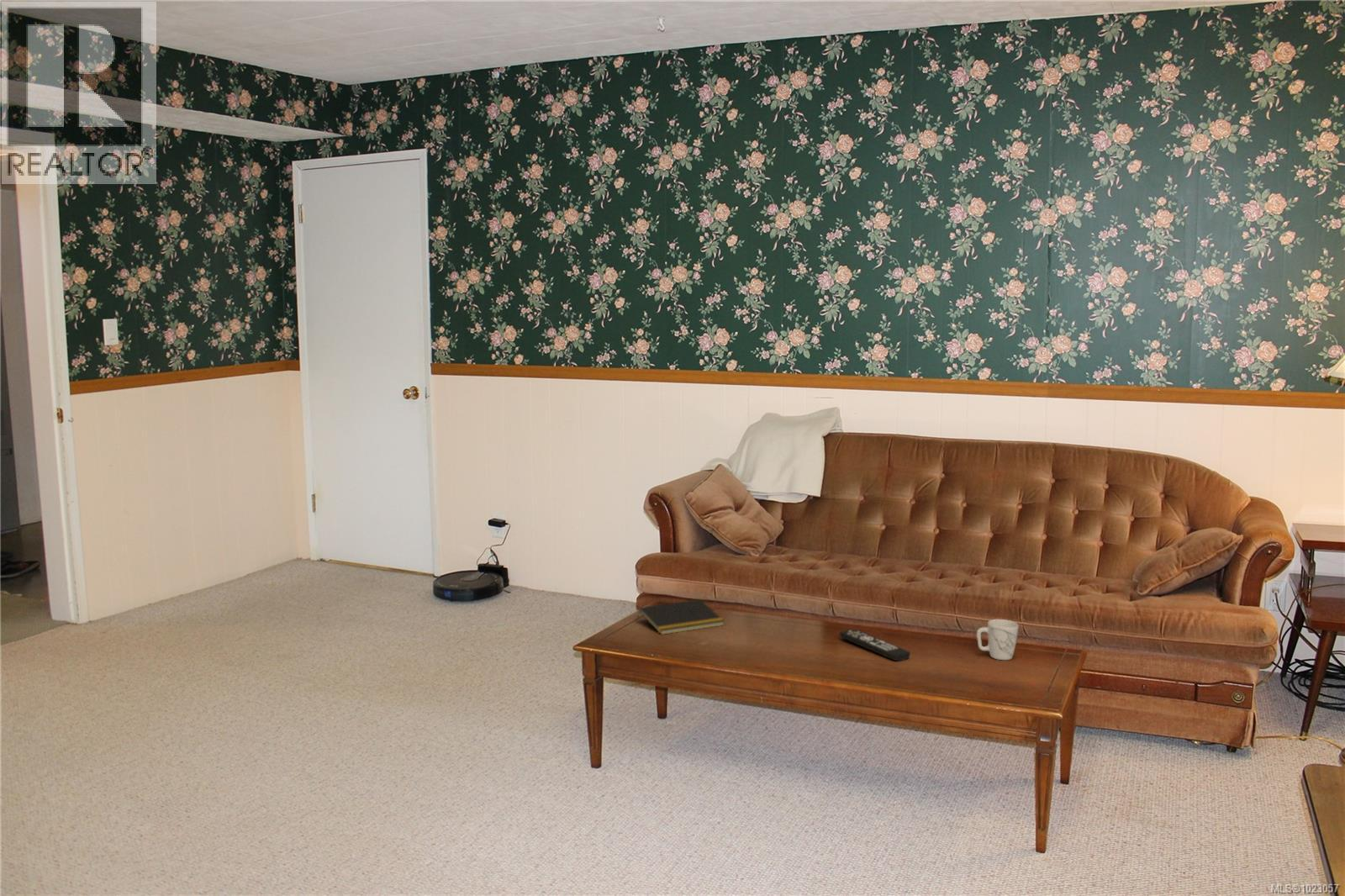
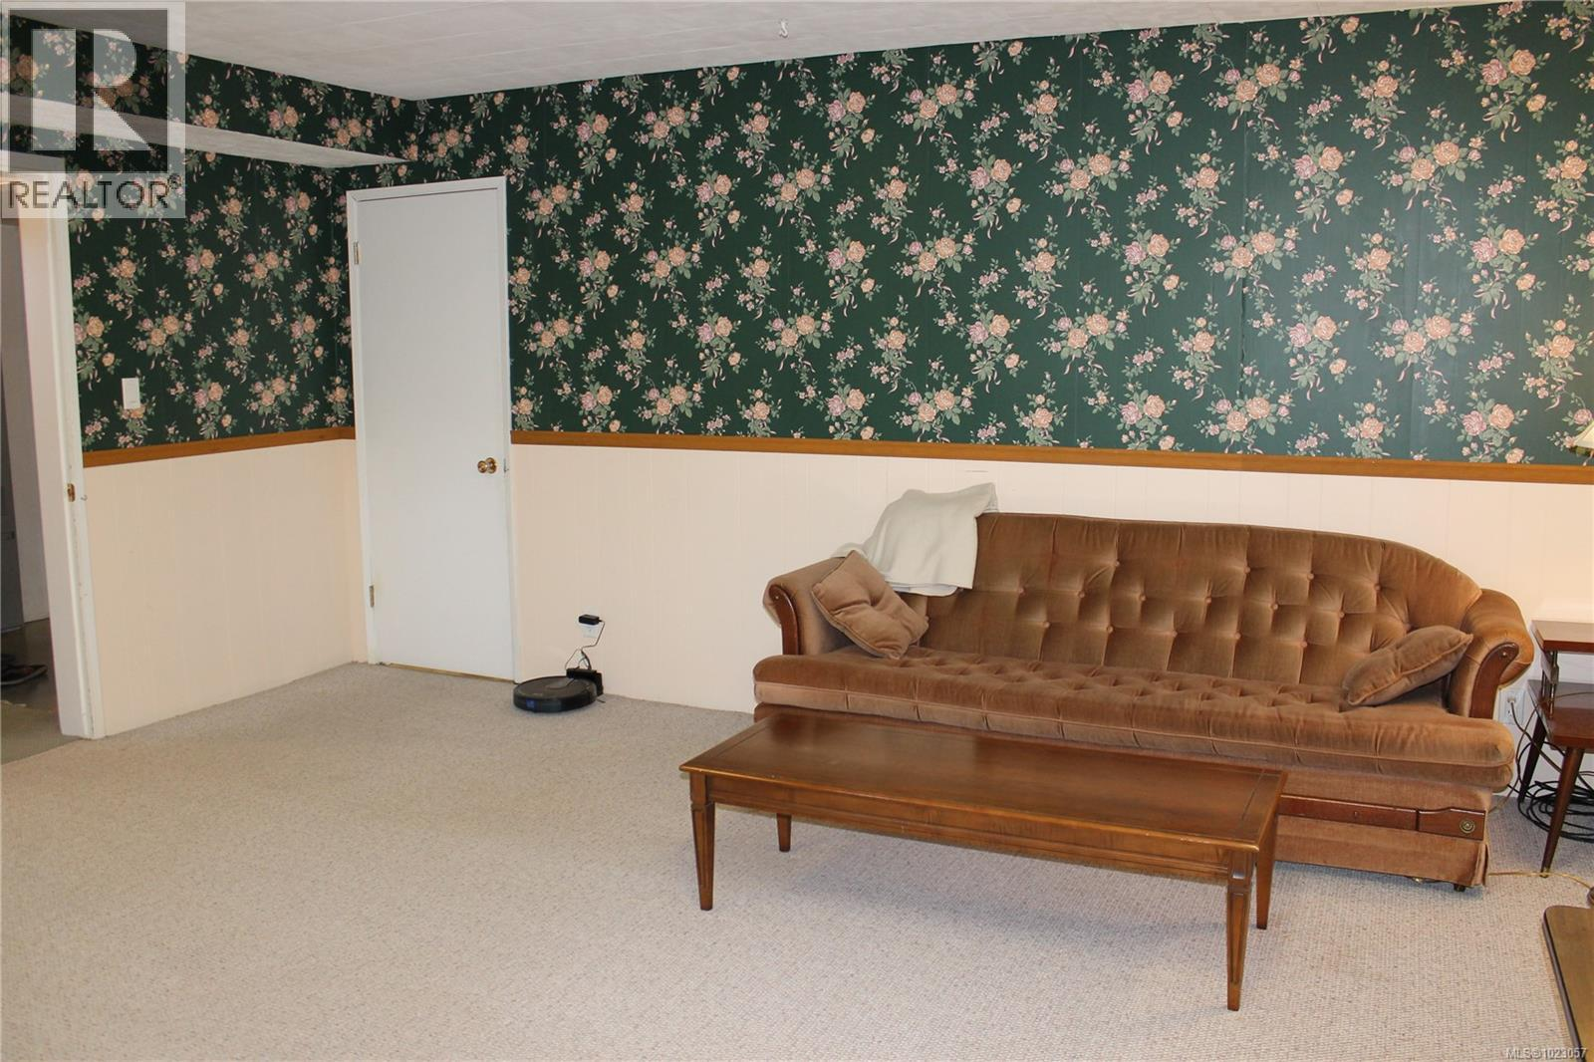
- remote control (873, 645)
- mug (996, 640)
- notepad (681, 616)
